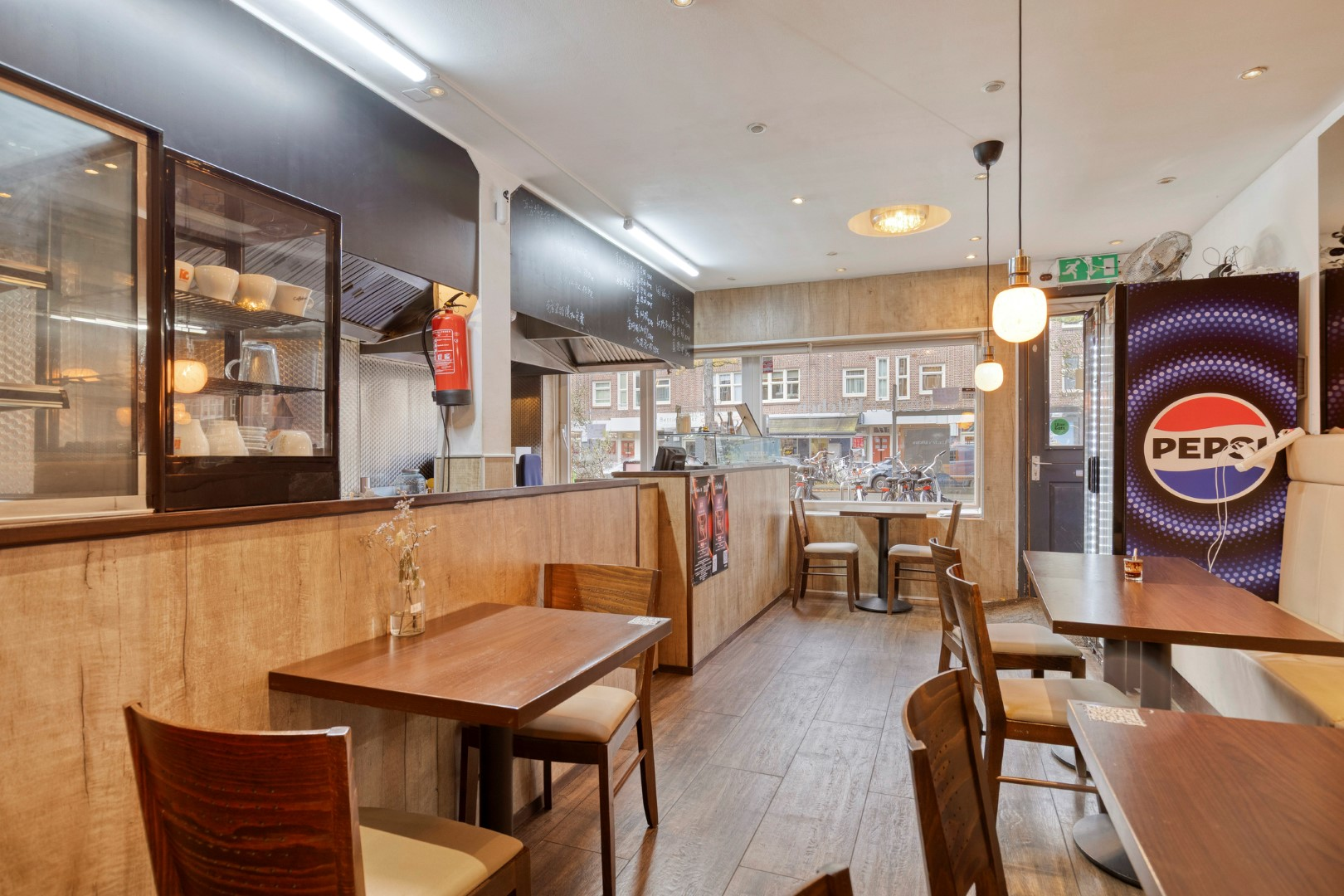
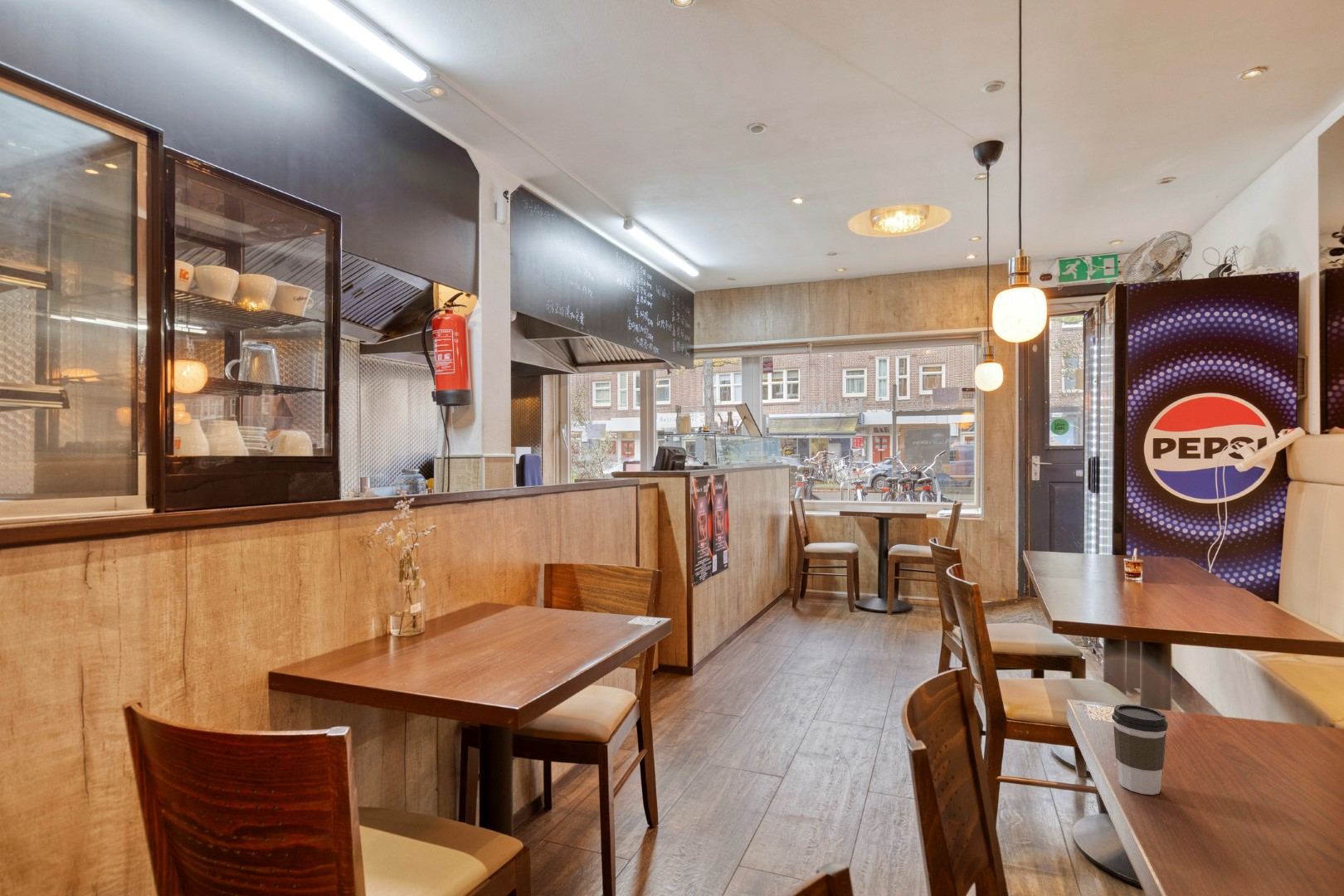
+ coffee cup (1139, 748)
